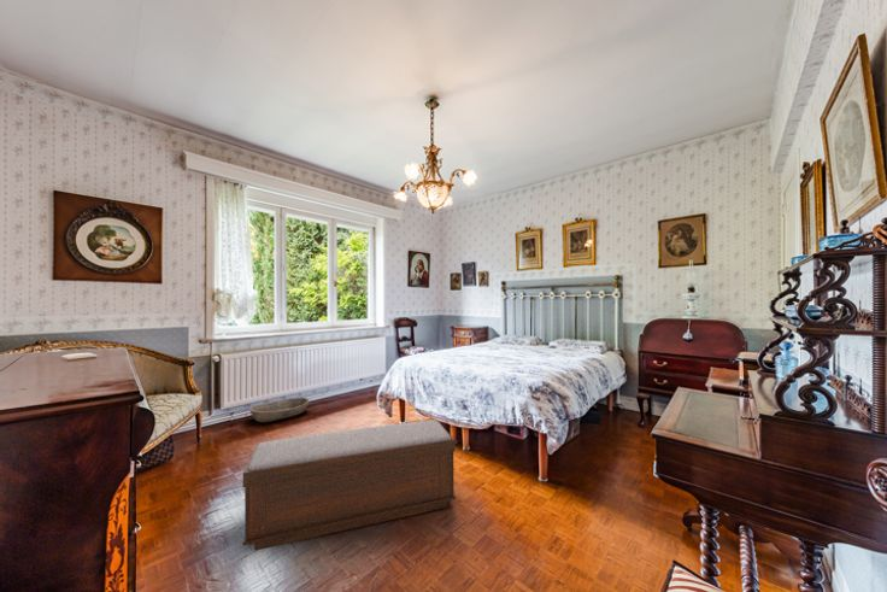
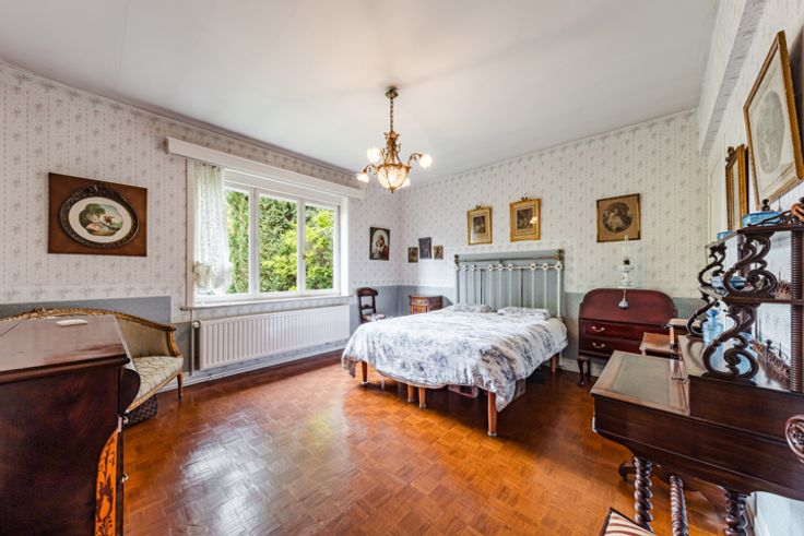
- basket (280, 409)
- bench (357, 473)
